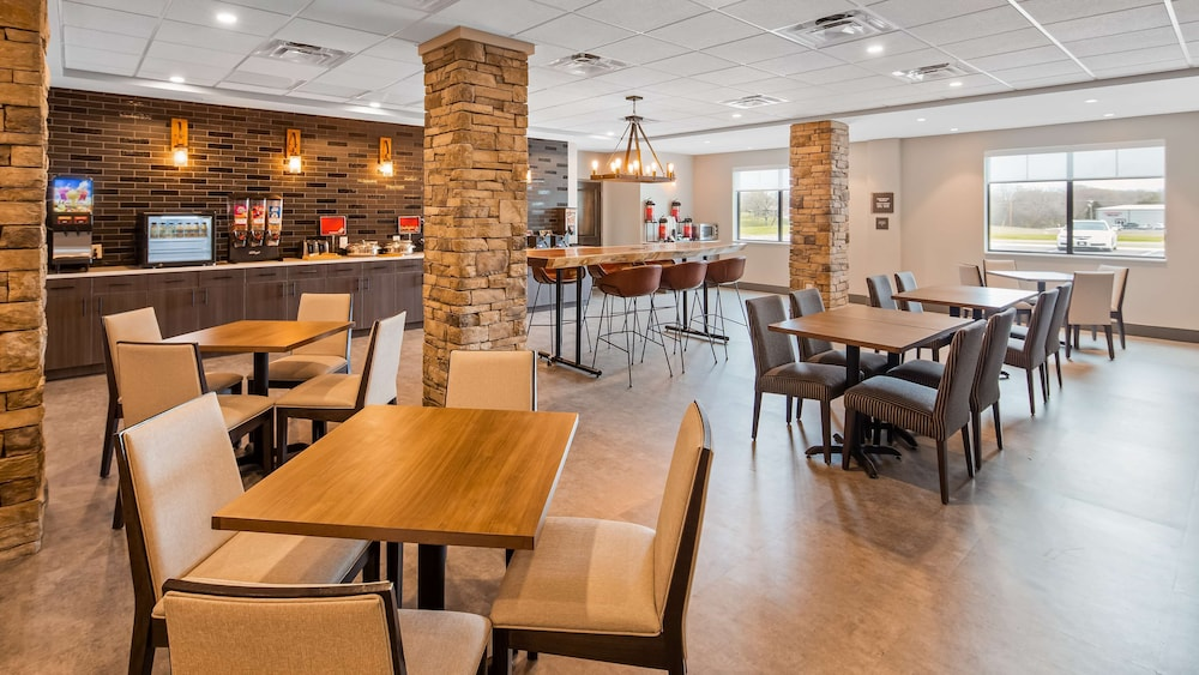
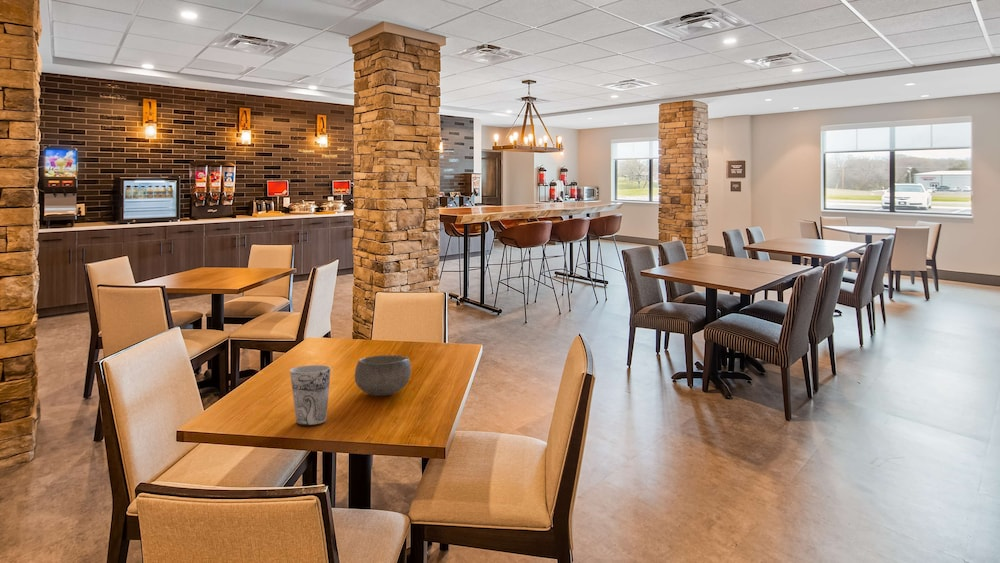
+ cup (310, 395)
+ bowl (383, 376)
